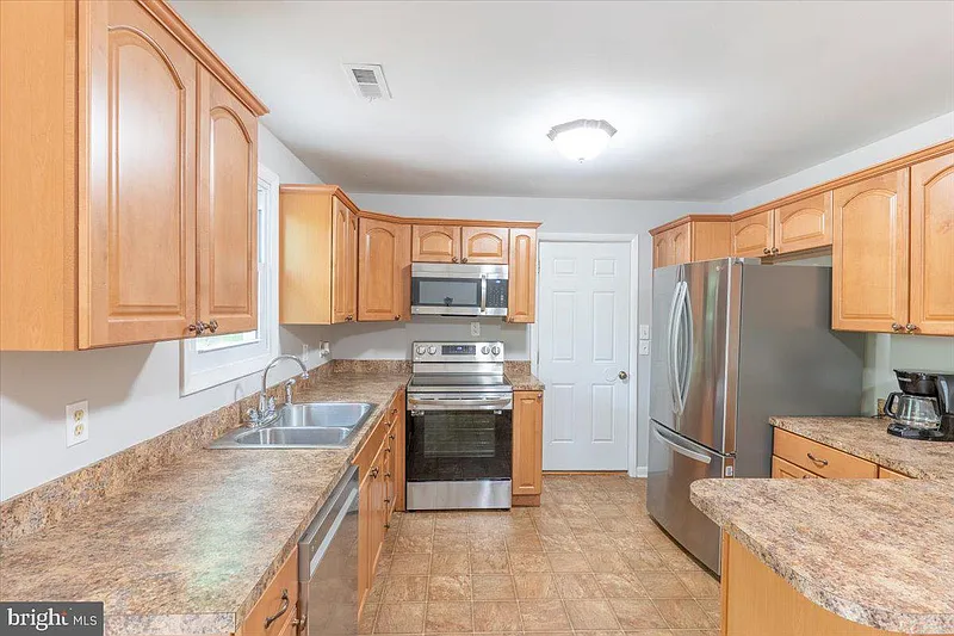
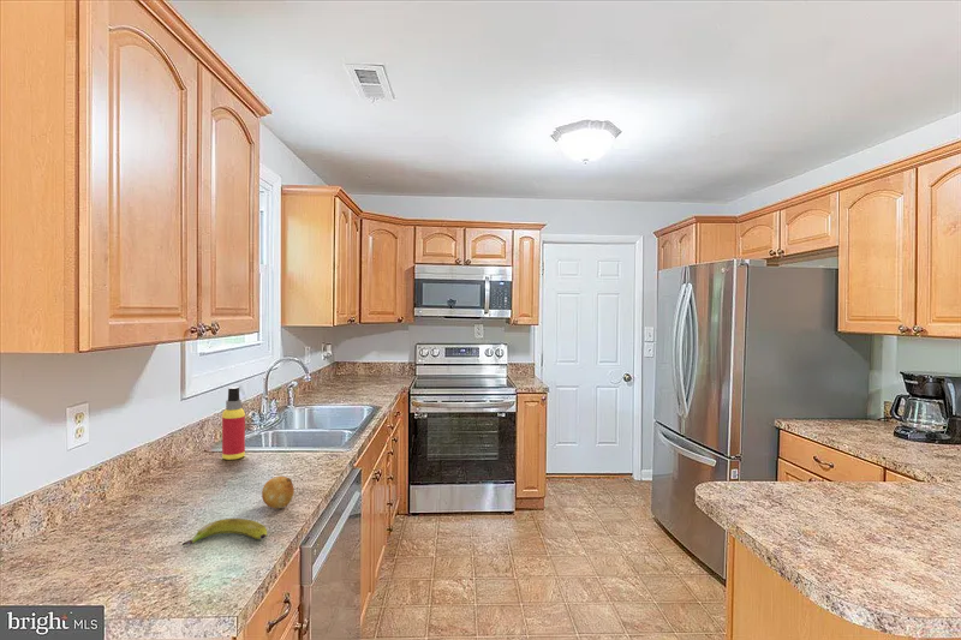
+ banana (231, 530)
+ fruit (277, 491)
+ spray bottle (233, 421)
